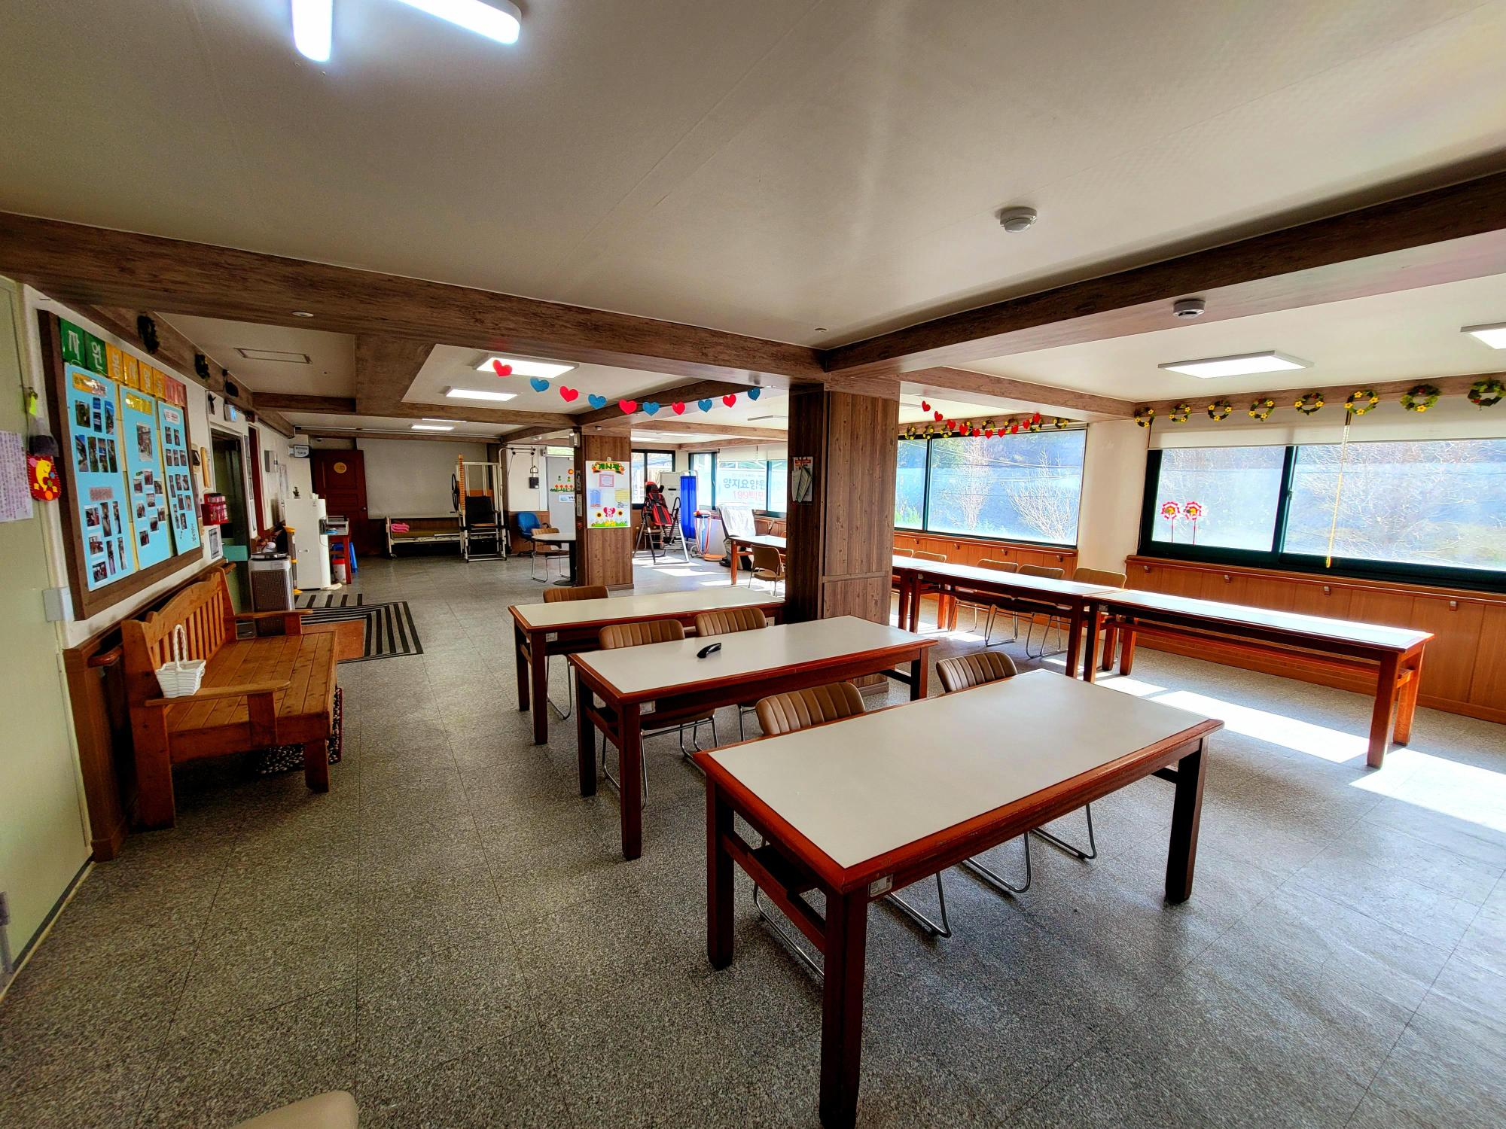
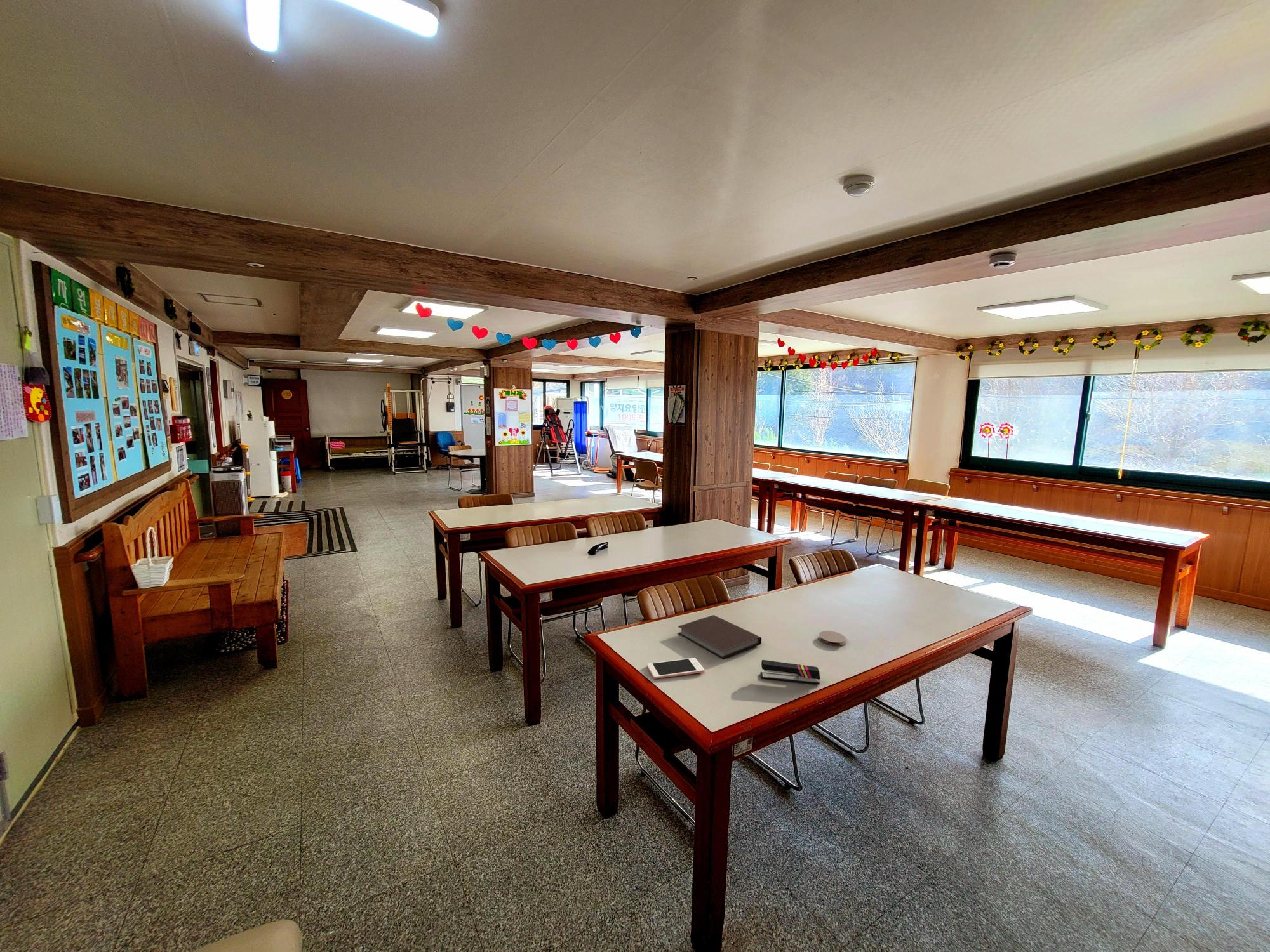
+ cell phone (675, 668)
+ stapler (790, 671)
+ notebook (718, 635)
+ coaster (832, 638)
